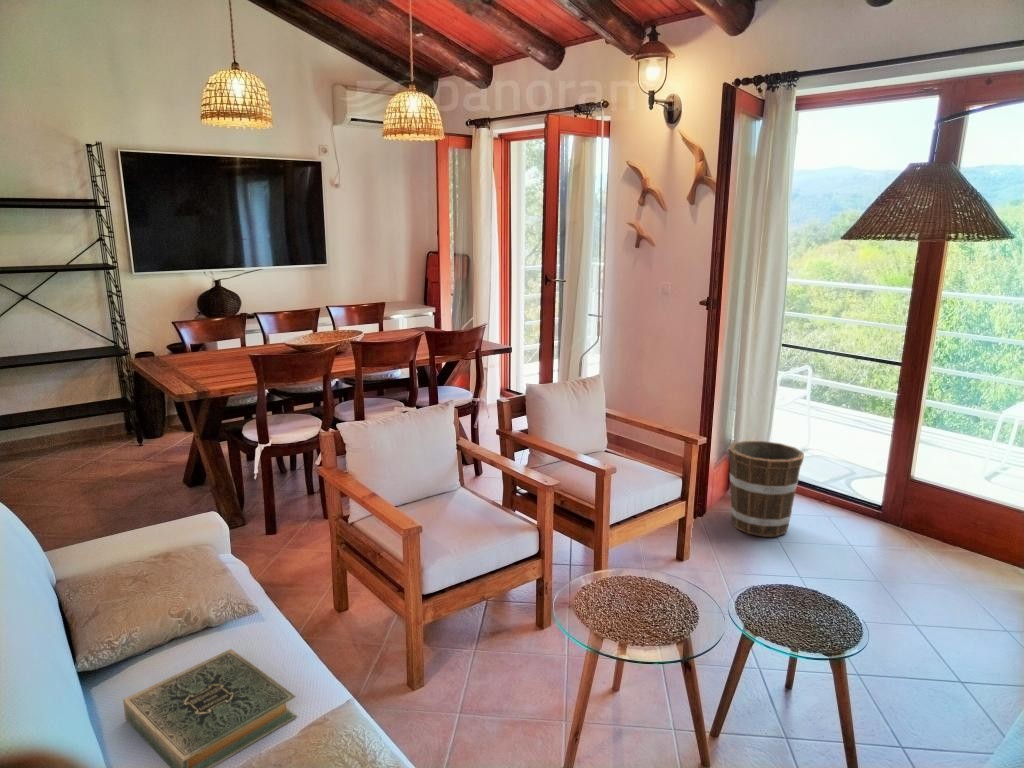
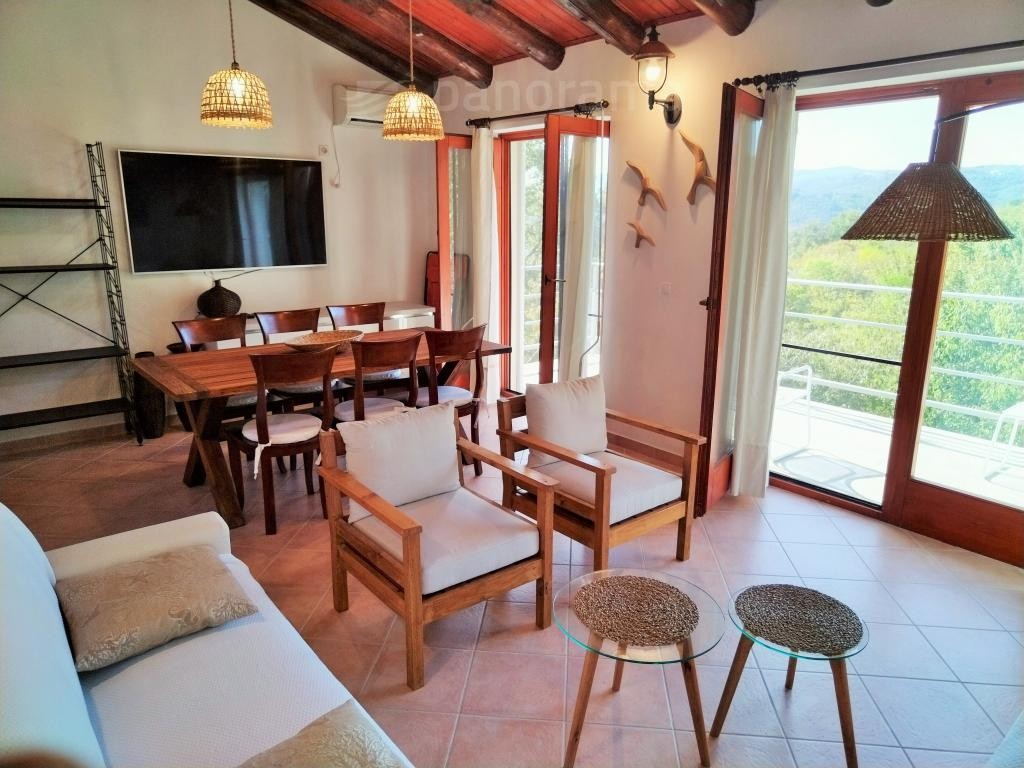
- bucket (762, 488)
- hardback book (210, 708)
